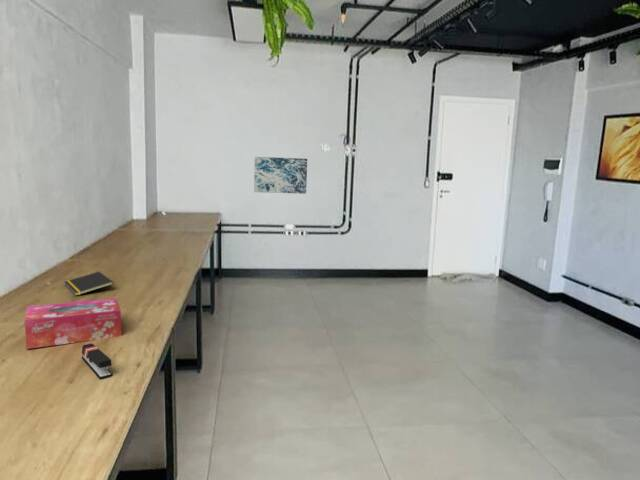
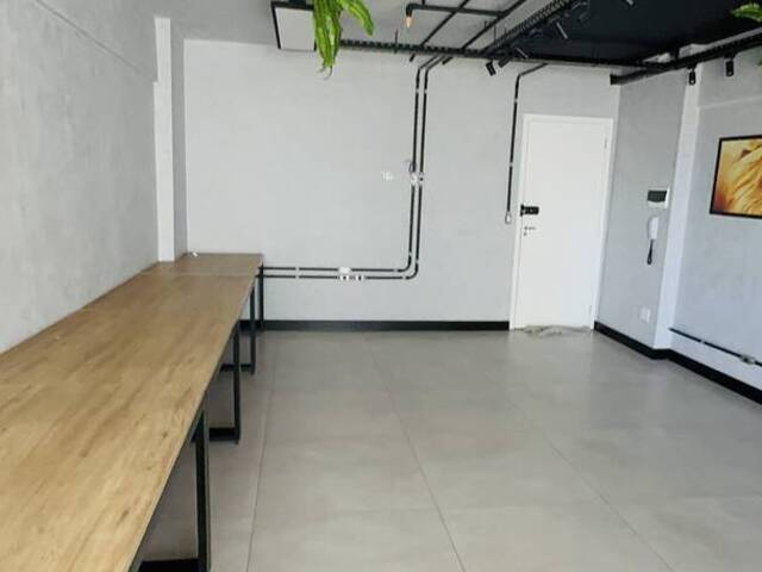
- tissue box (74, 321)
- stapler (96, 358)
- notepad (88, 282)
- wall art (280, 175)
